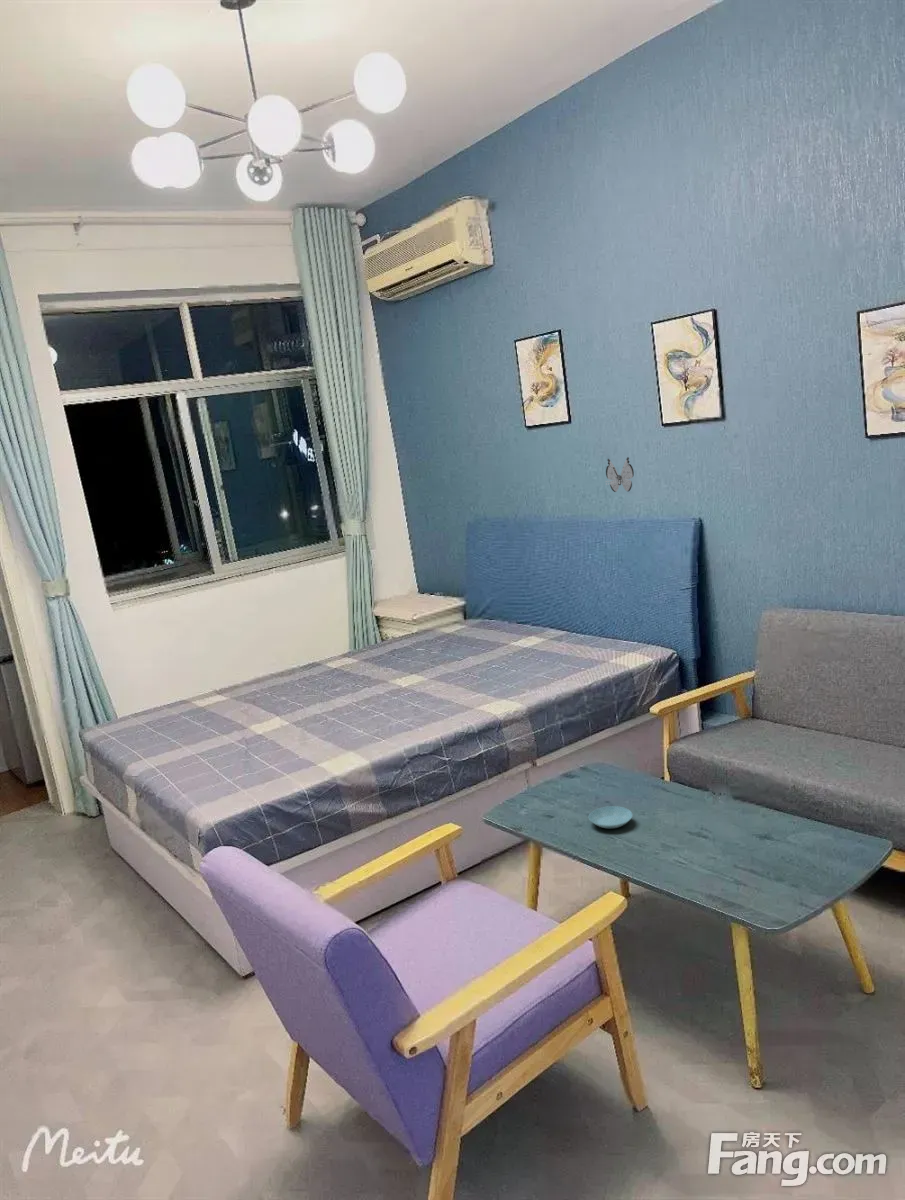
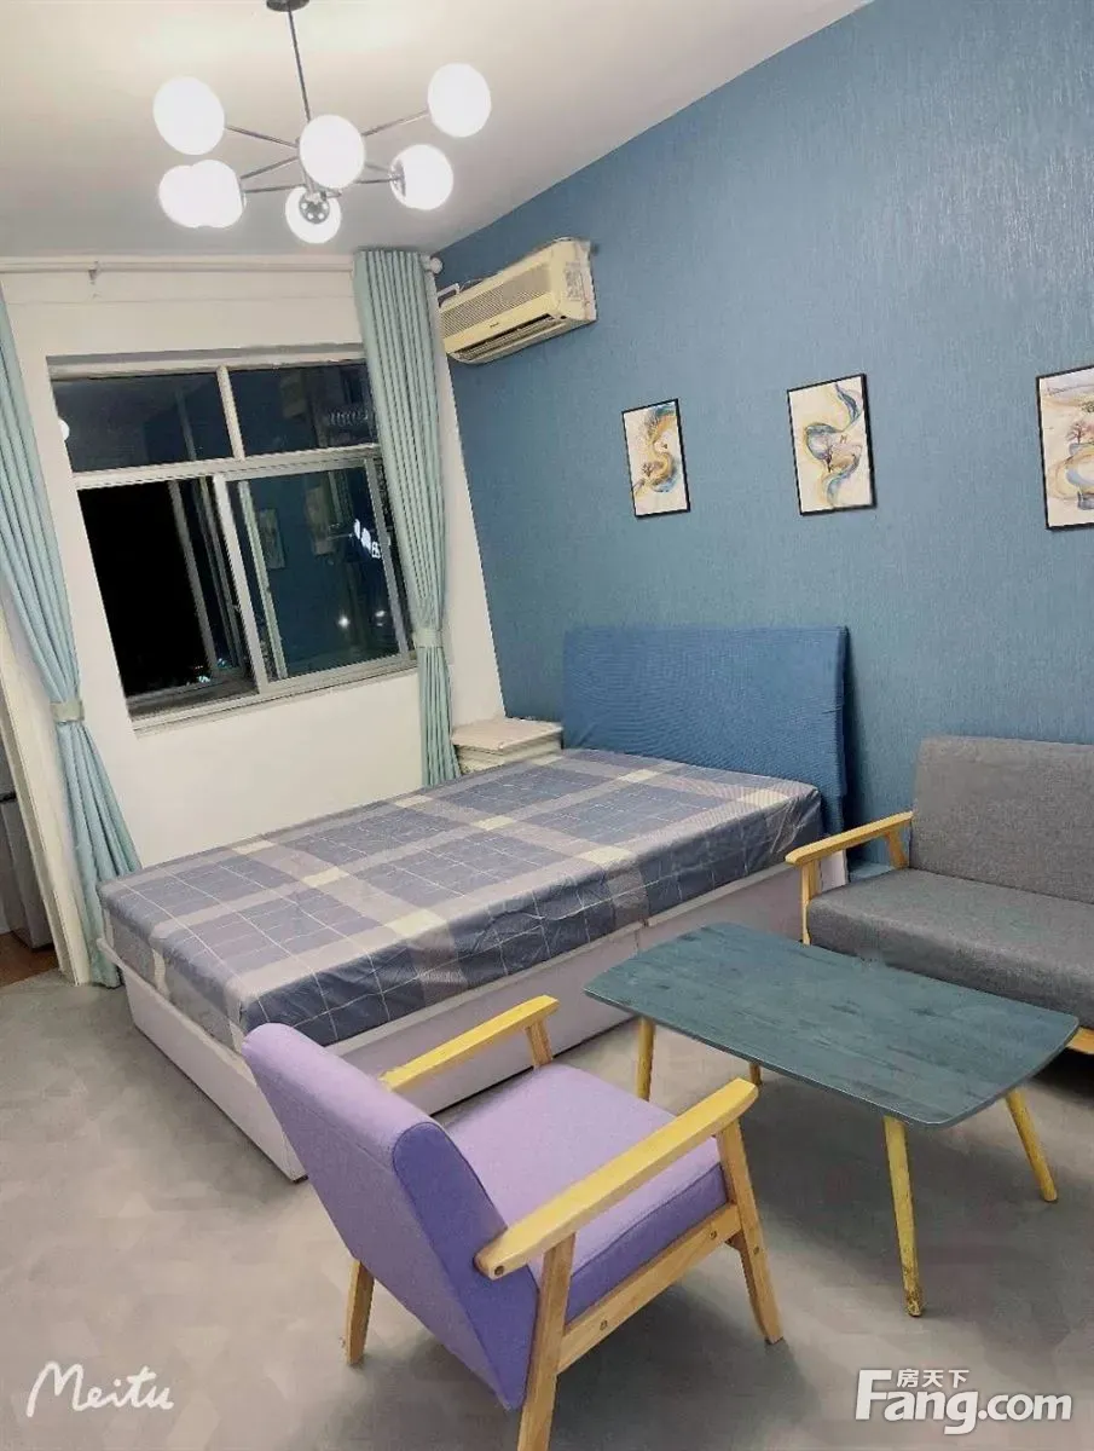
- decorative butterfly (617, 475)
- saucer (610, 819)
